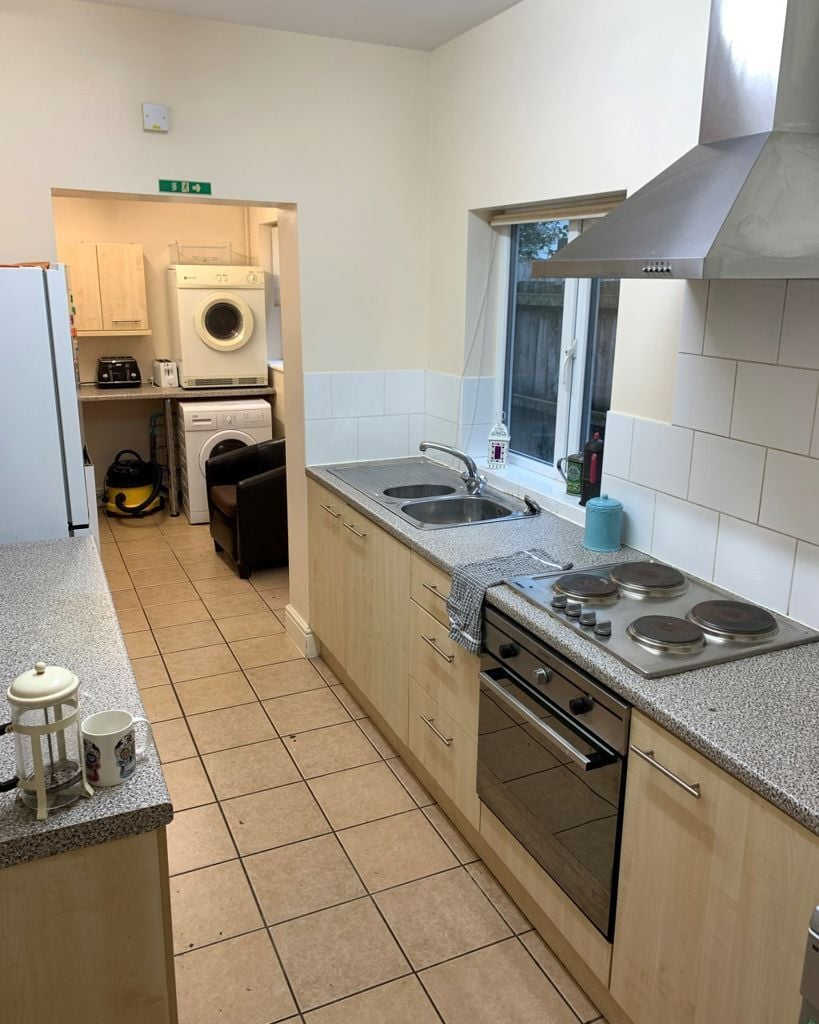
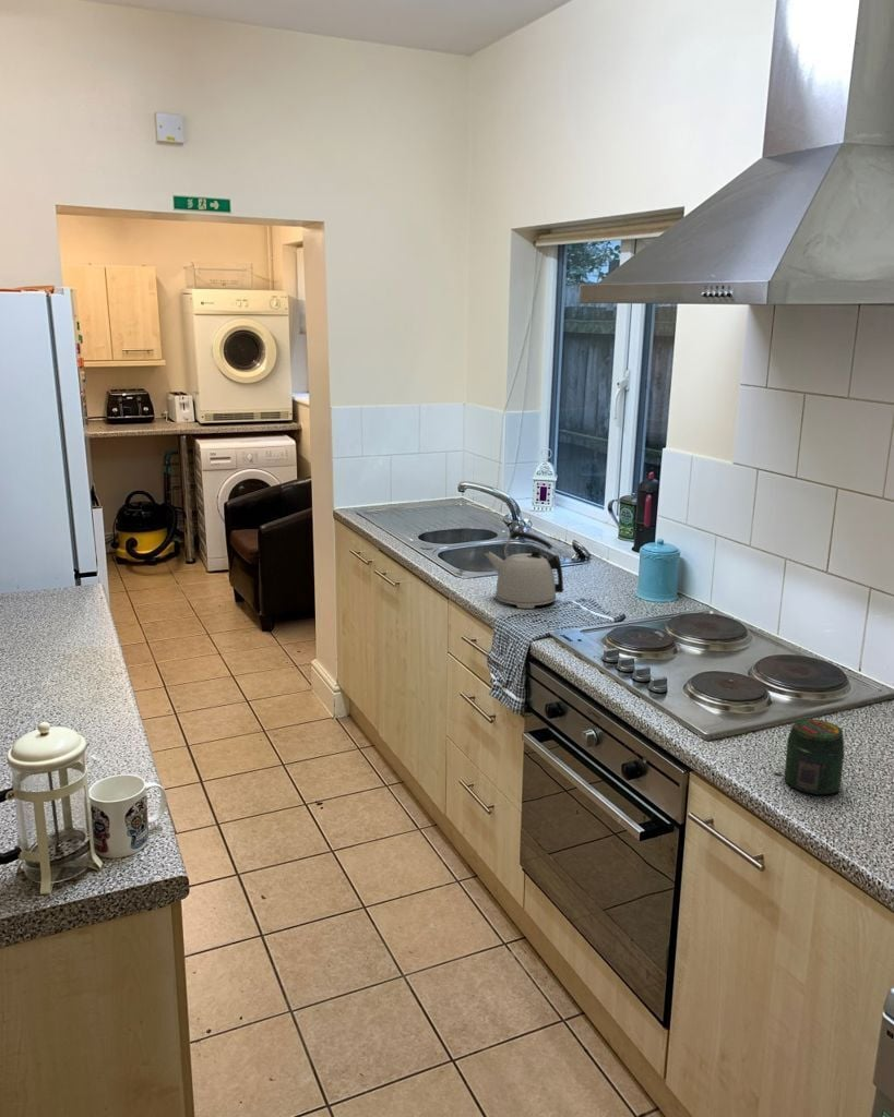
+ kettle (524, 565)
+ jar (814, 755)
